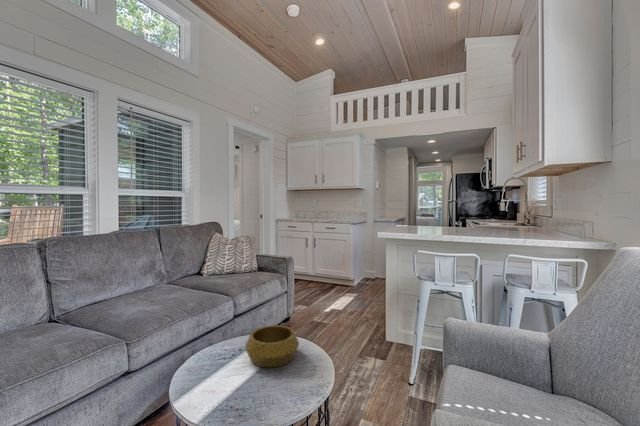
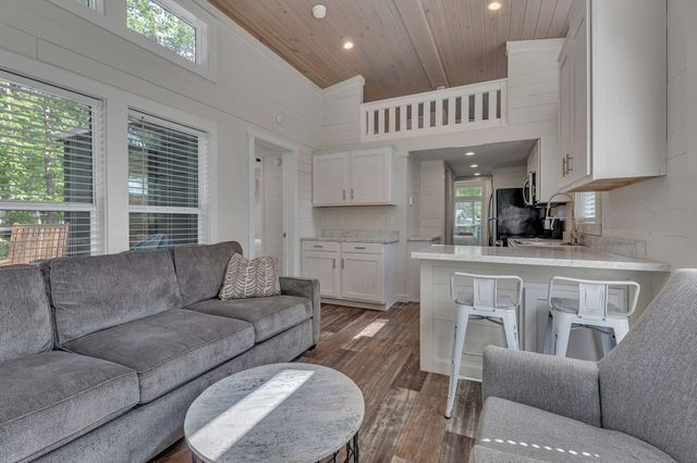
- decorative bowl (272, 344)
